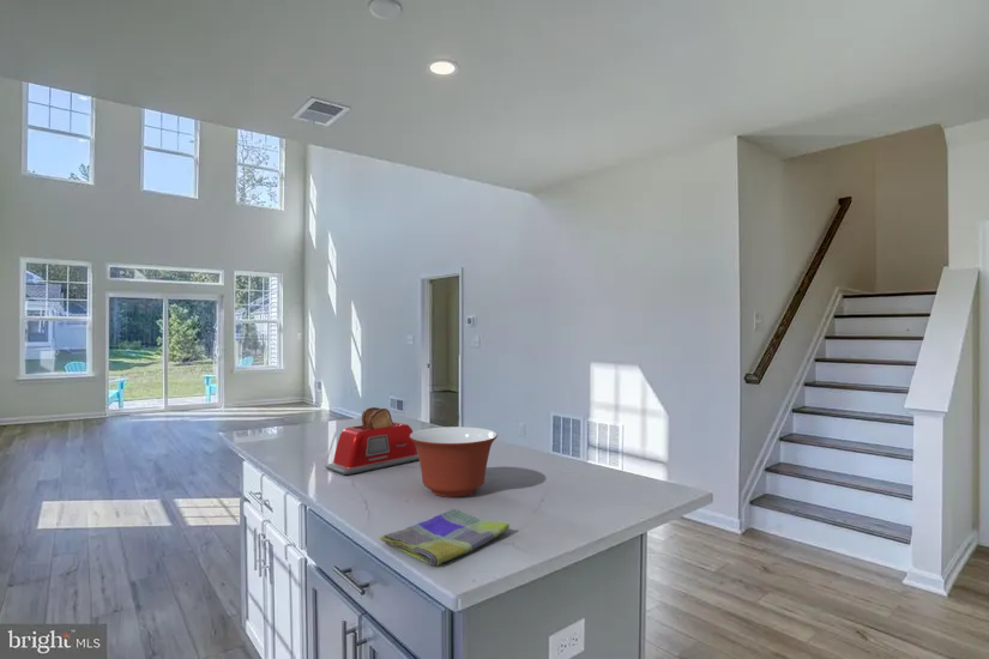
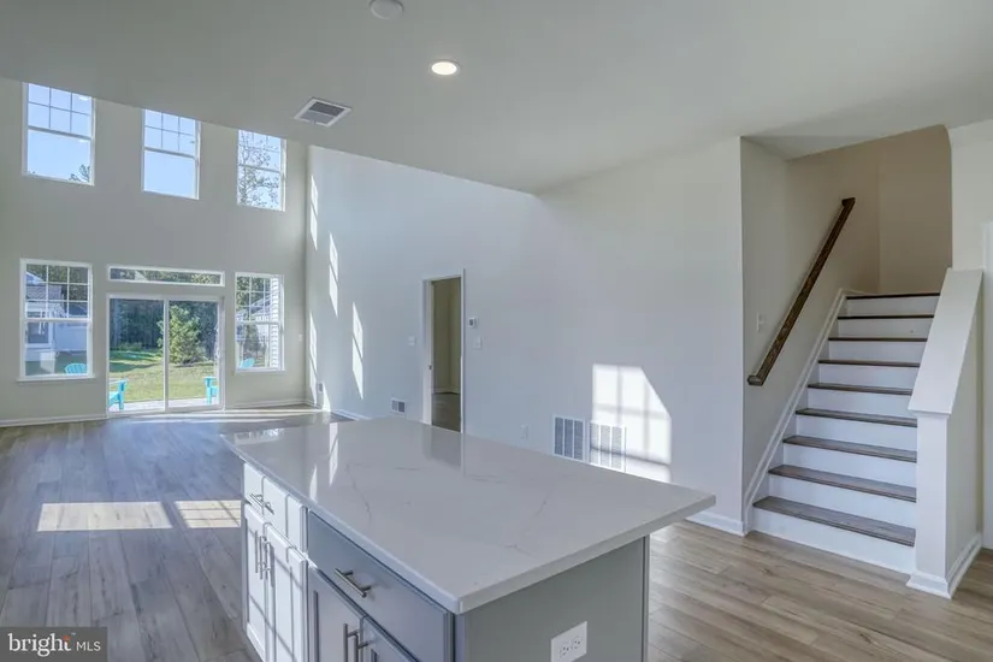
- mixing bowl (453, 461)
- toaster (376, 435)
- dish towel (446, 533)
